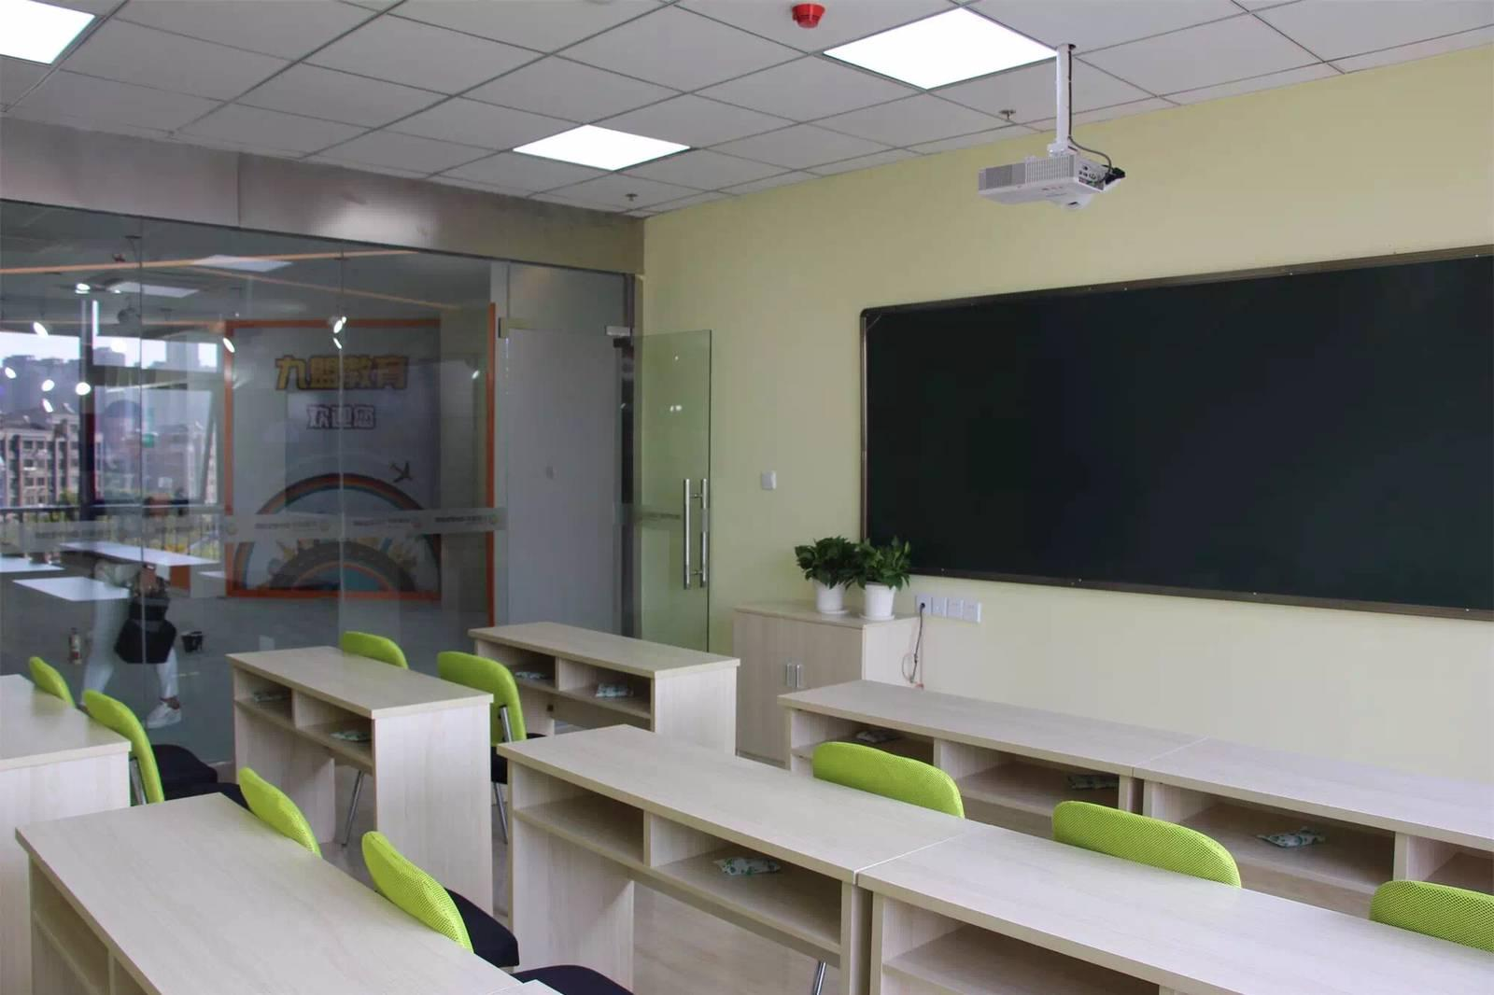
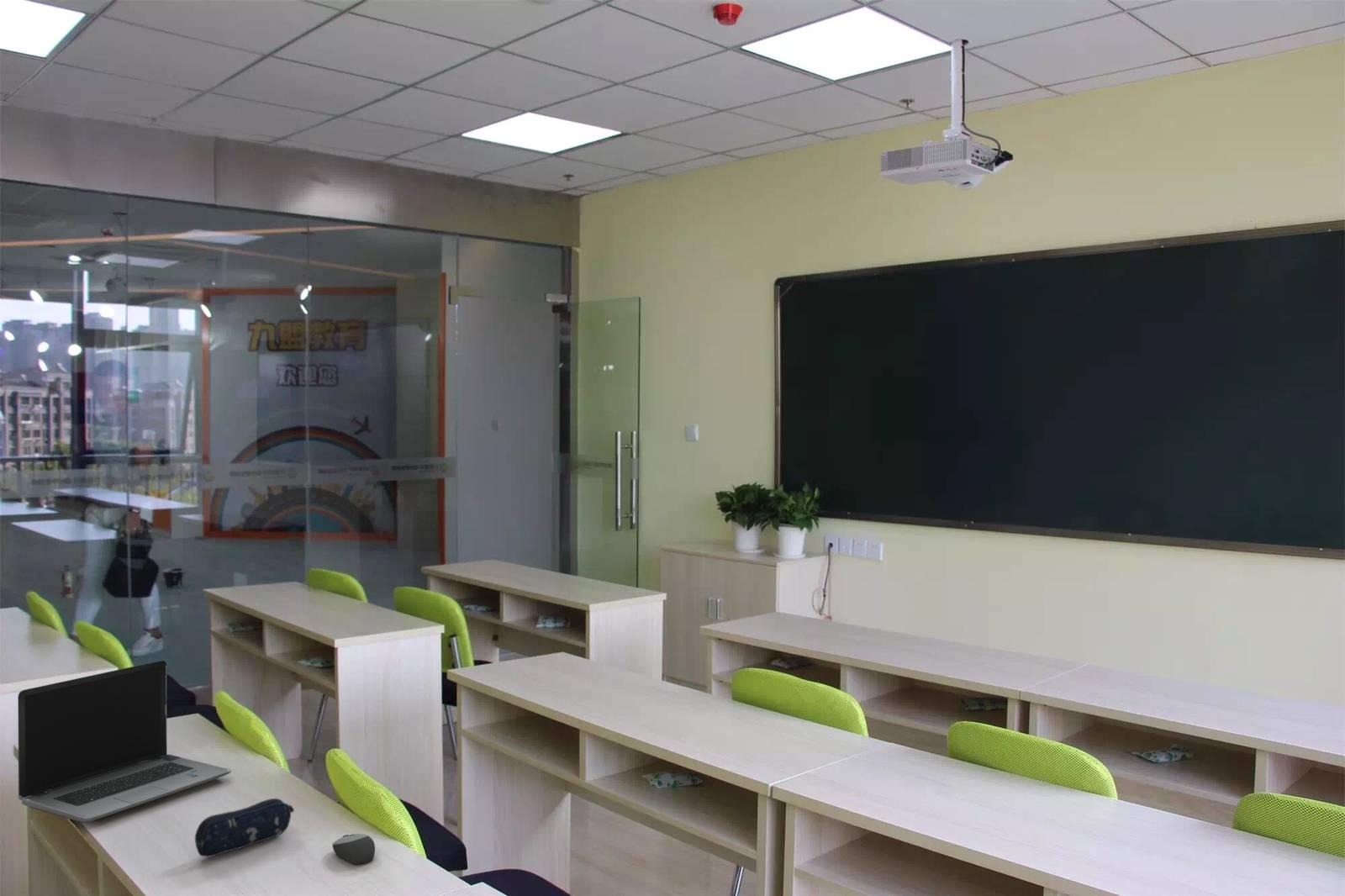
+ pencil case (244, 827)
+ computer mouse (353, 845)
+ laptop computer (129, 736)
